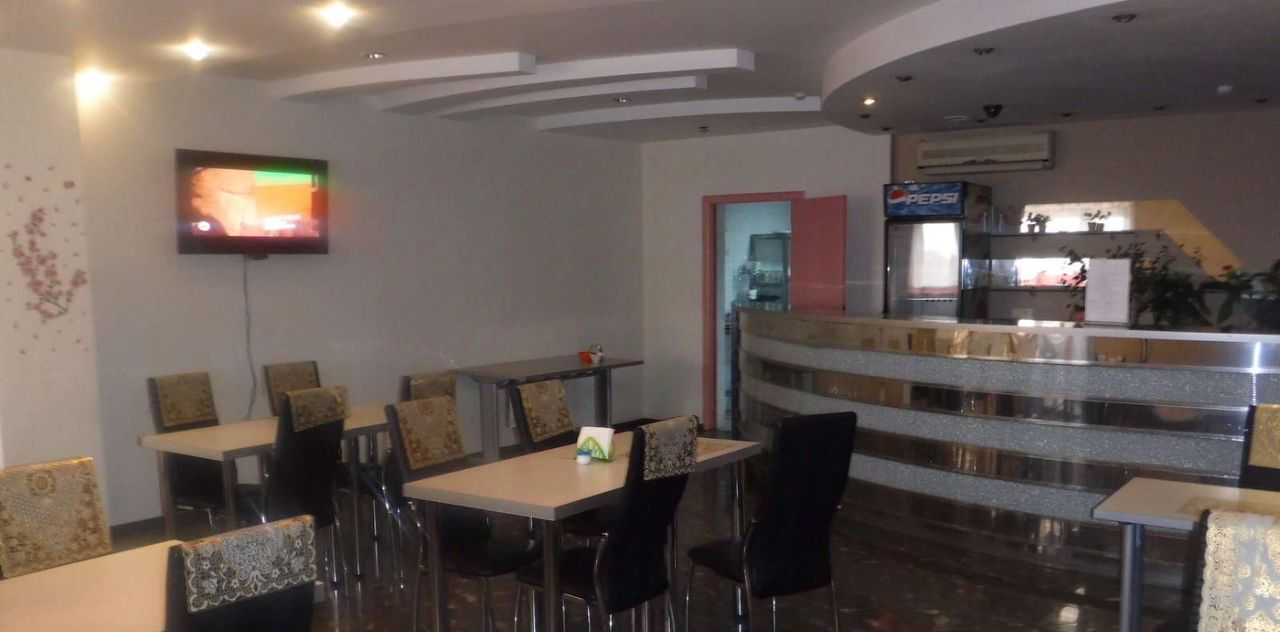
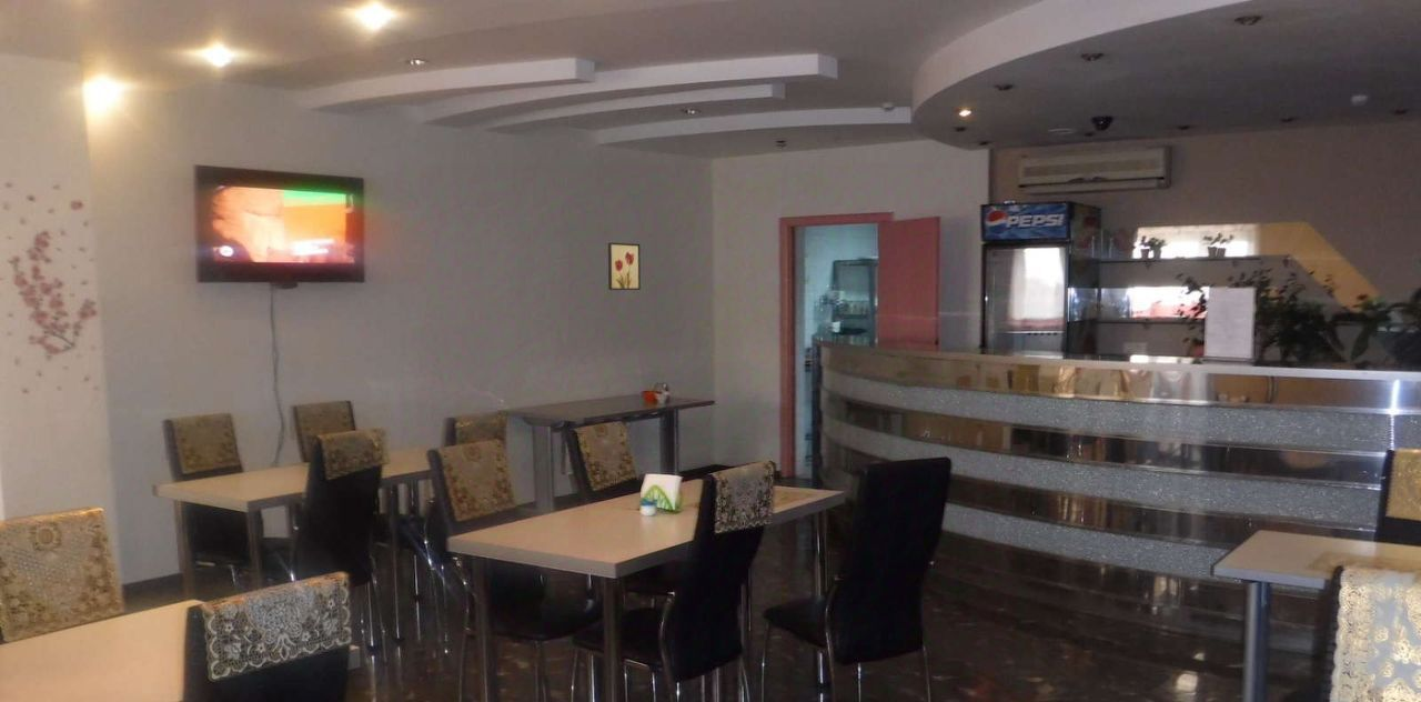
+ wall art (623, 267)
